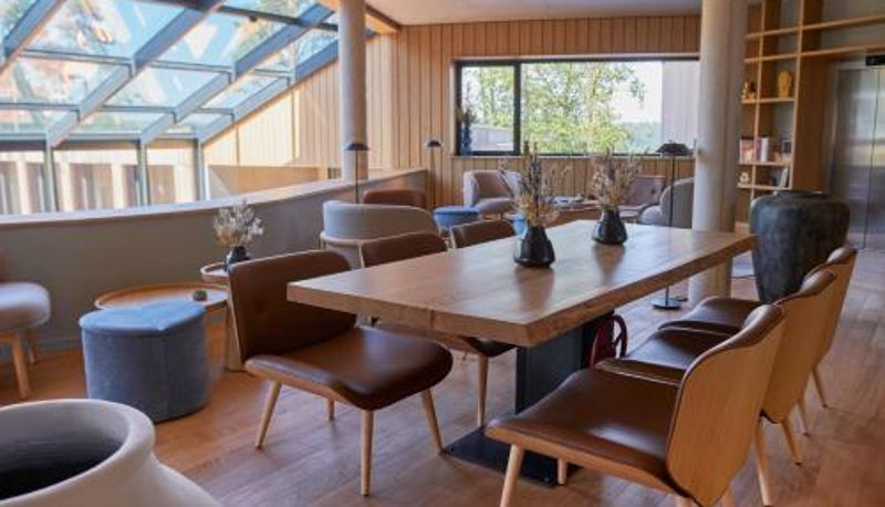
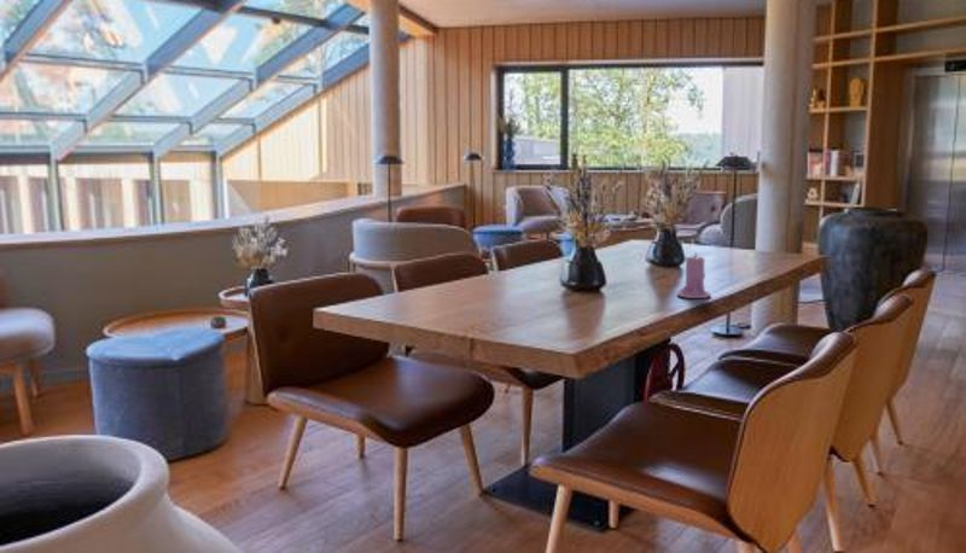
+ candle (694, 273)
